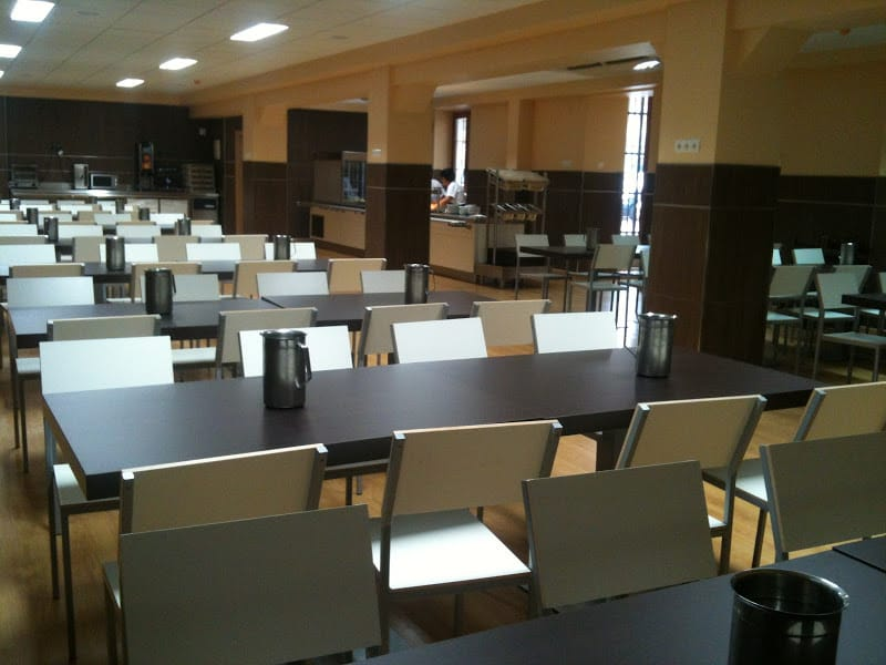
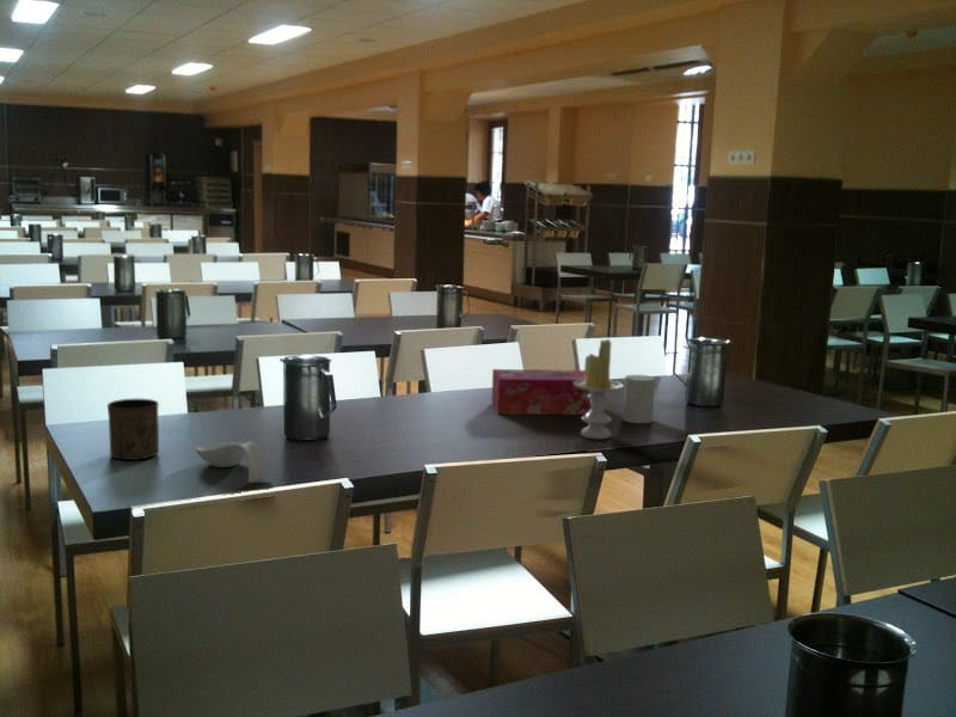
+ spoon rest (235, 453)
+ cup (133, 429)
+ cup (638, 398)
+ candle (598, 387)
+ tissue box (545, 391)
